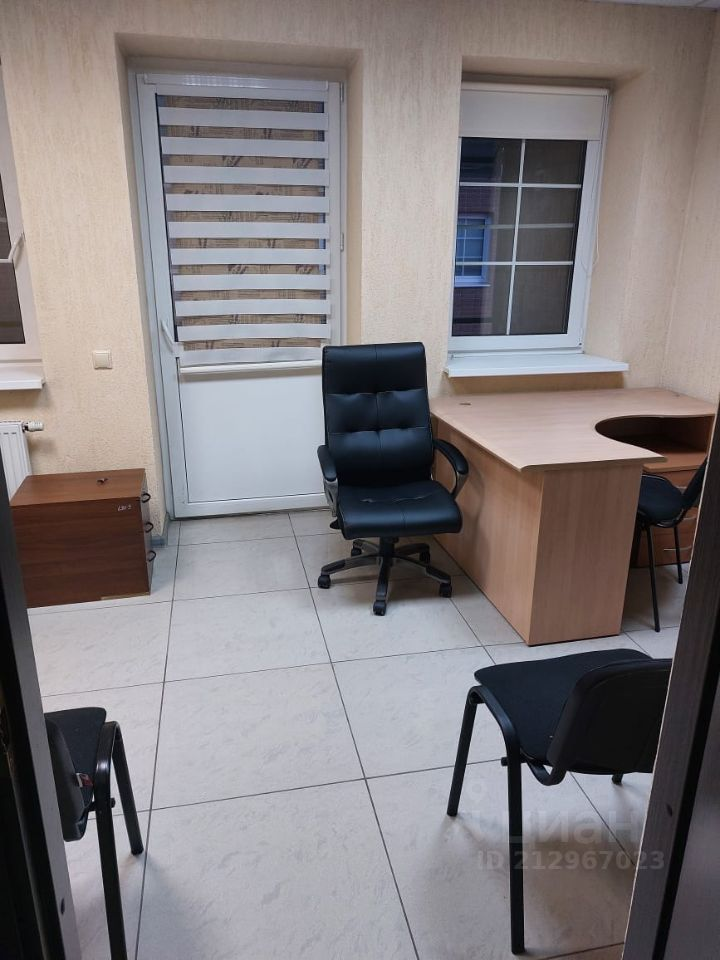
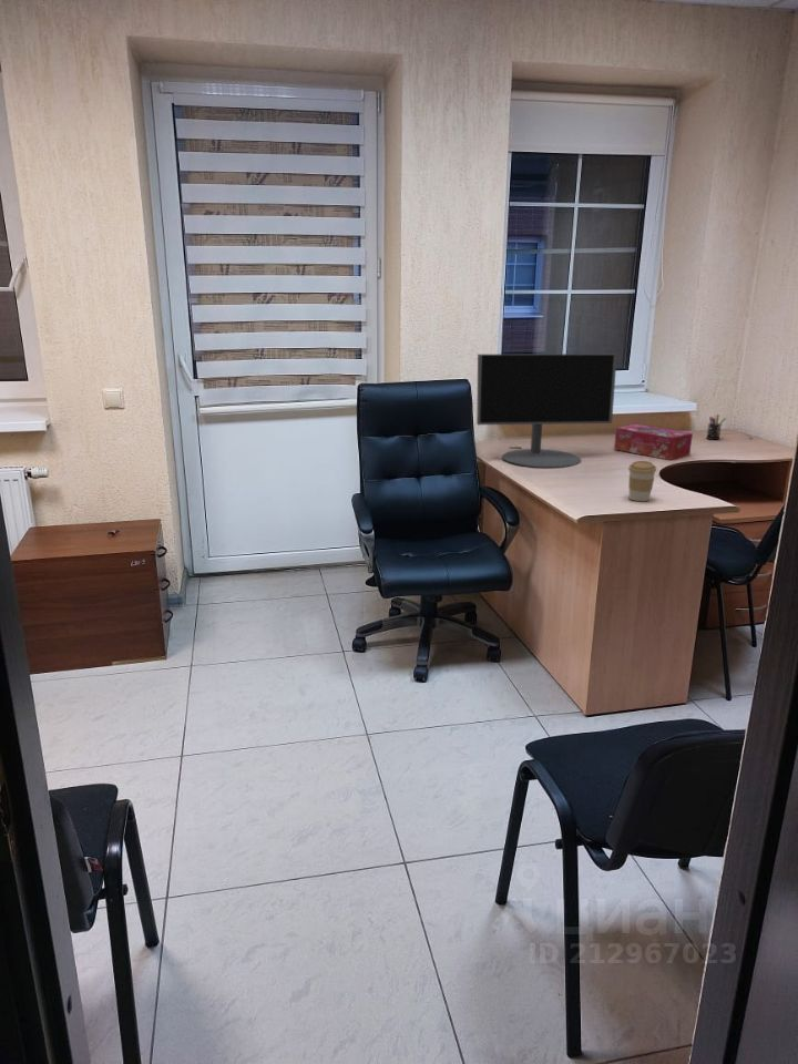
+ tissue box (652, 441)
+ computer monitor (544, 407)
+ pen holder (716, 426)
+ coffee cup (641, 480)
